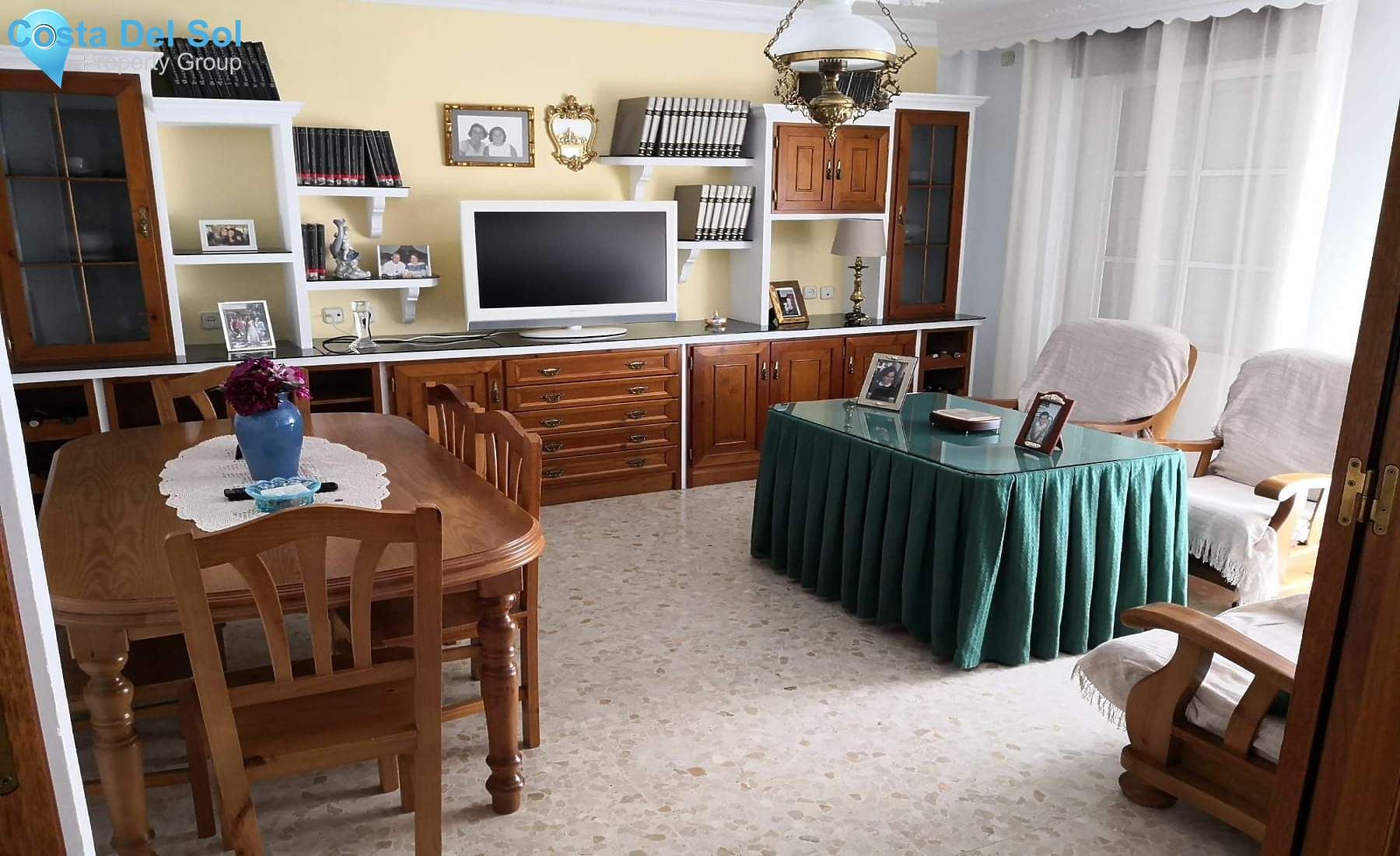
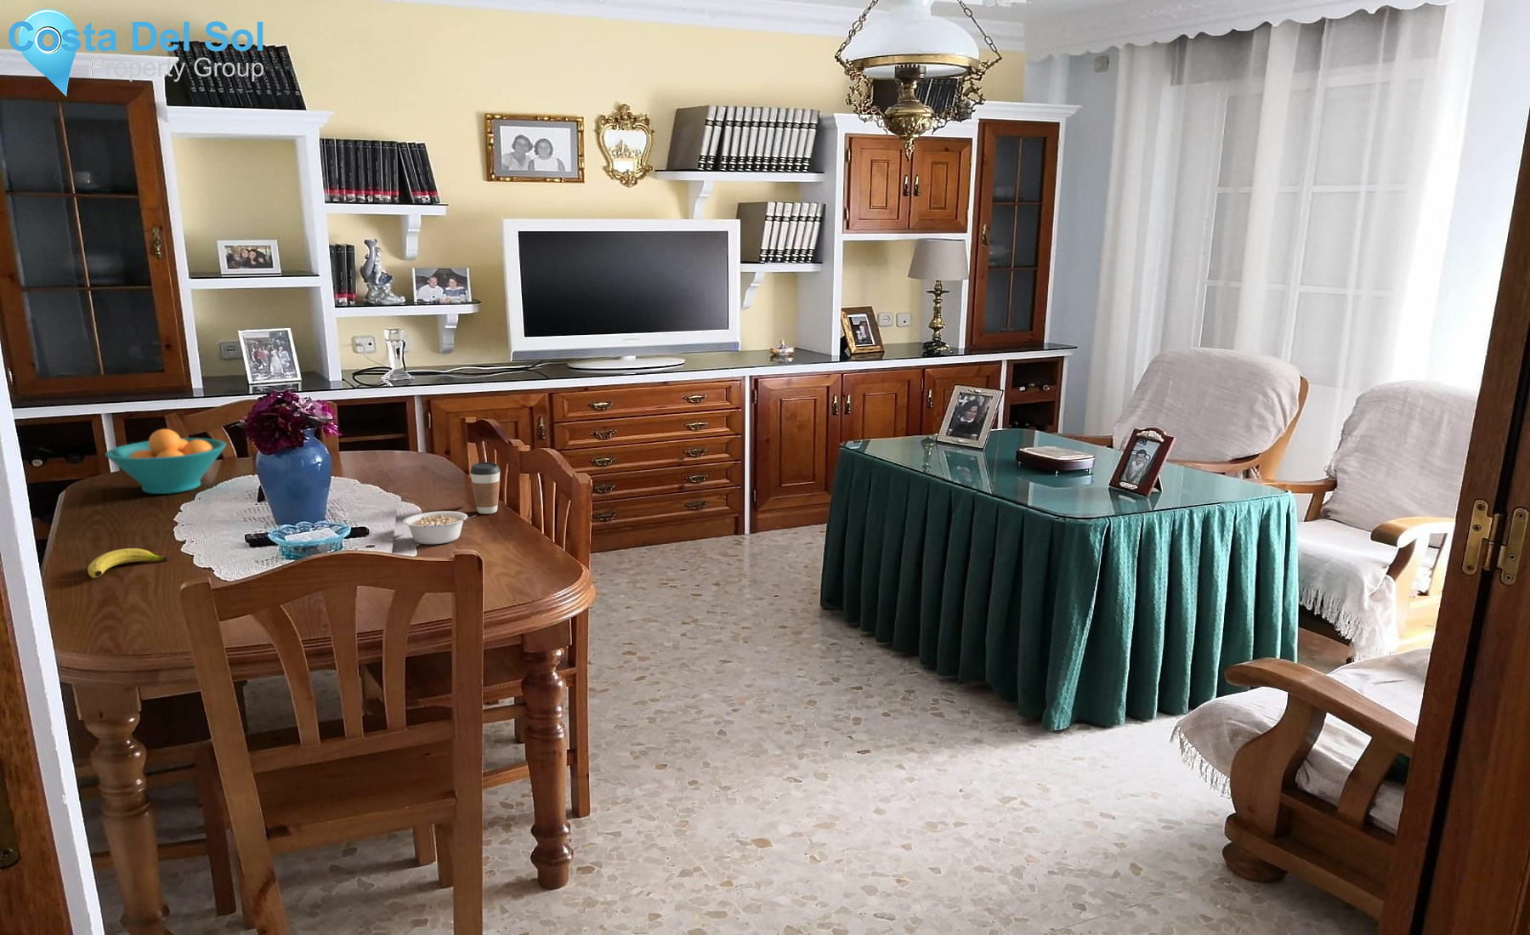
+ fruit (128, 560)
+ fruit bowl (168, 459)
+ legume (438, 526)
+ coffee cup (485, 488)
